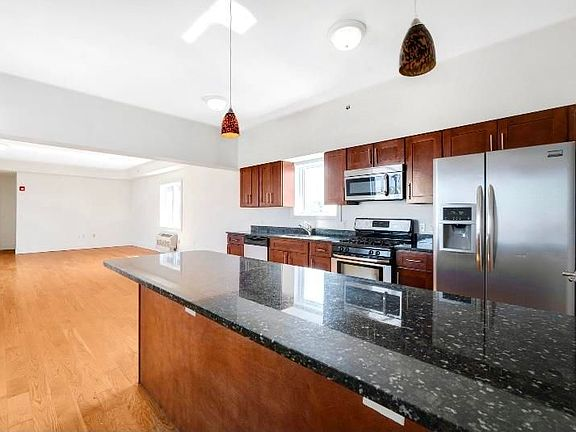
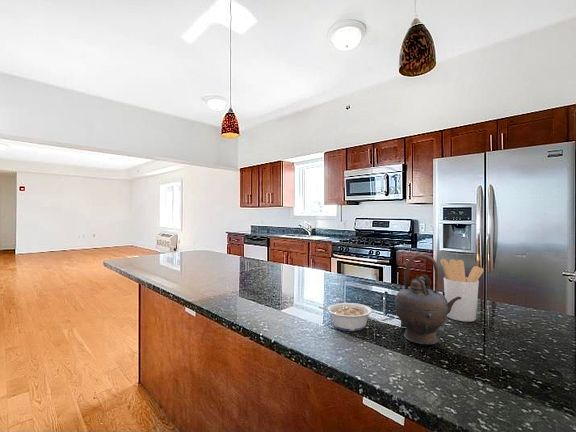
+ teapot (426, 297)
+ legume (348, 316)
+ utensil holder (457, 286)
